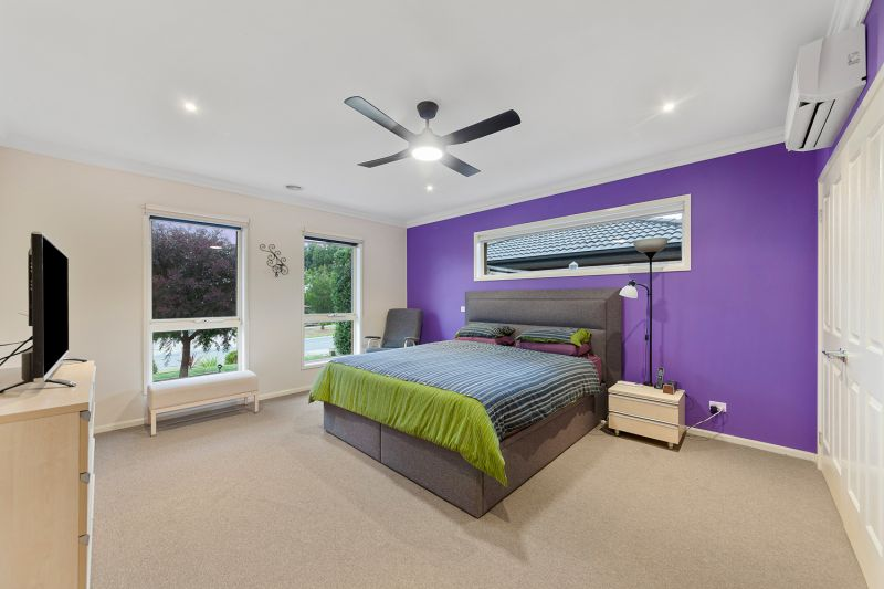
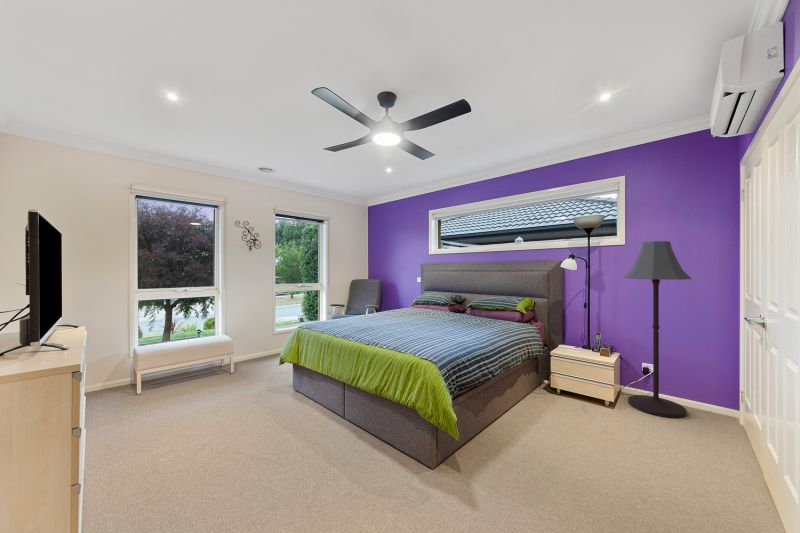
+ floor lamp (655, 324)
